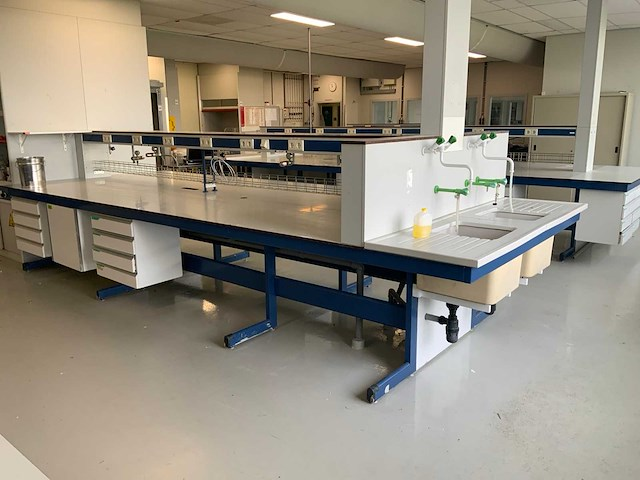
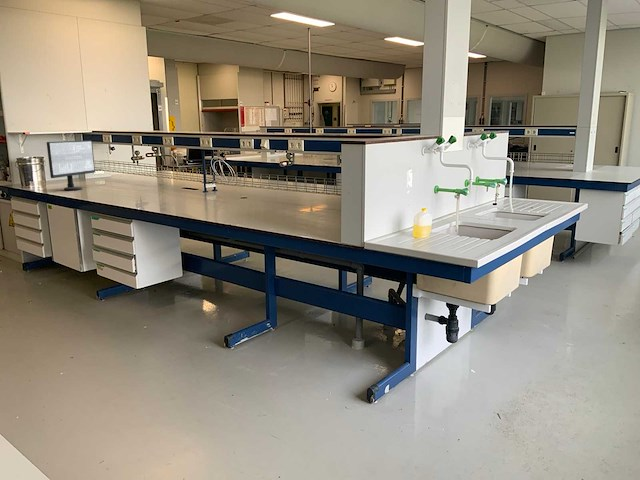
+ computer monitor (70, 165)
